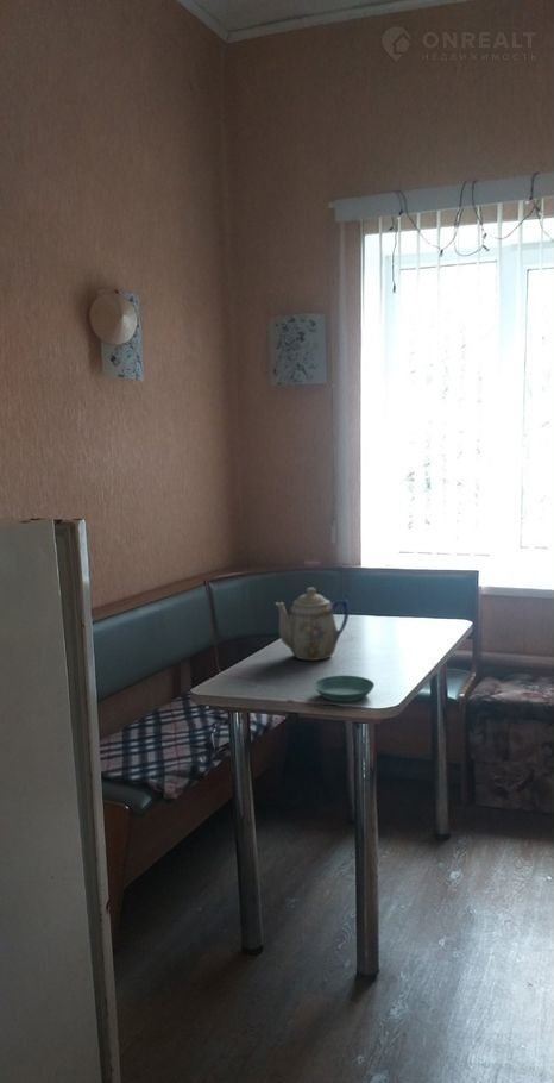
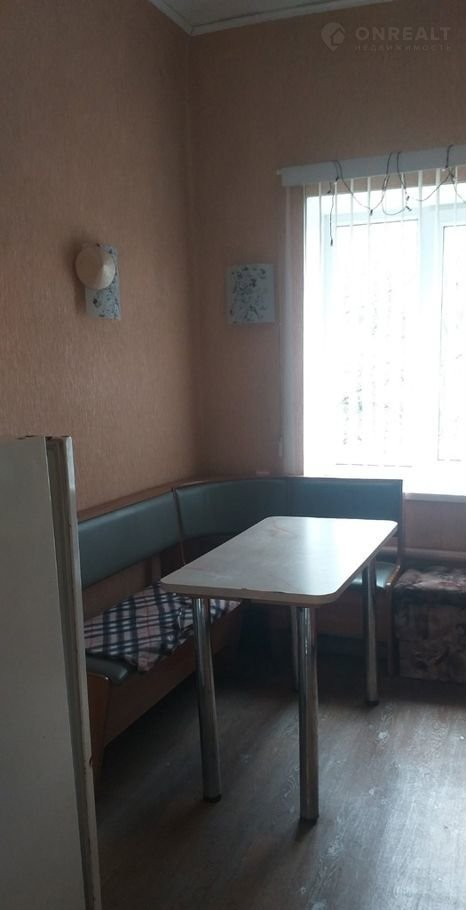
- saucer (344, 689)
- teapot (311, 621)
